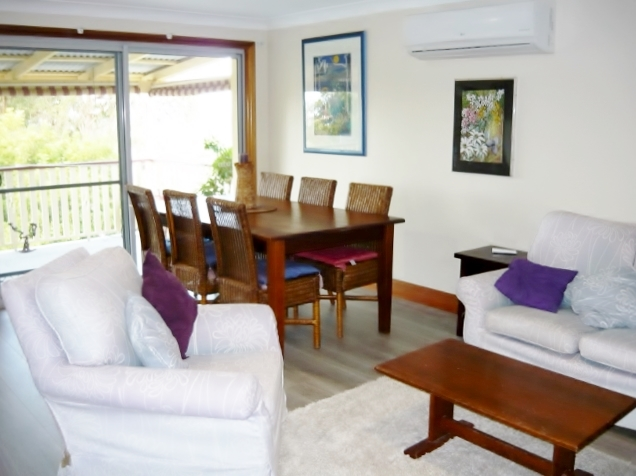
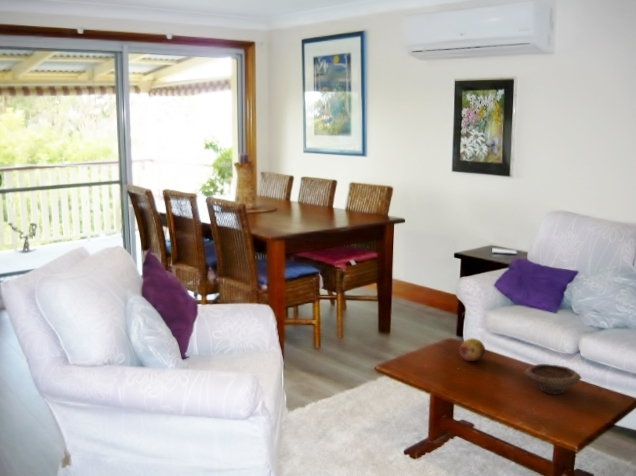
+ bowl (552, 380)
+ fruit (472, 349)
